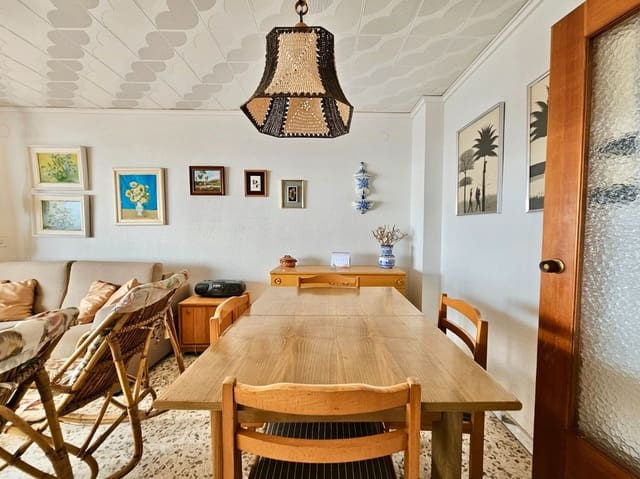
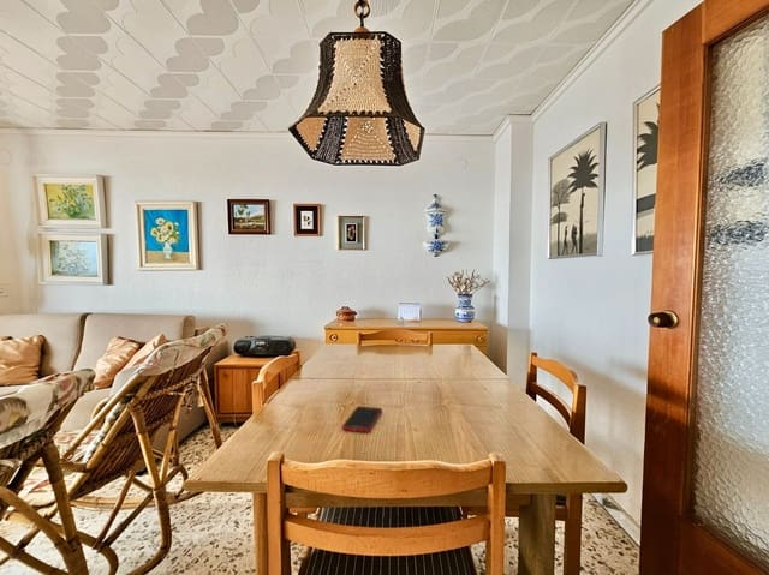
+ cell phone (363, 418)
